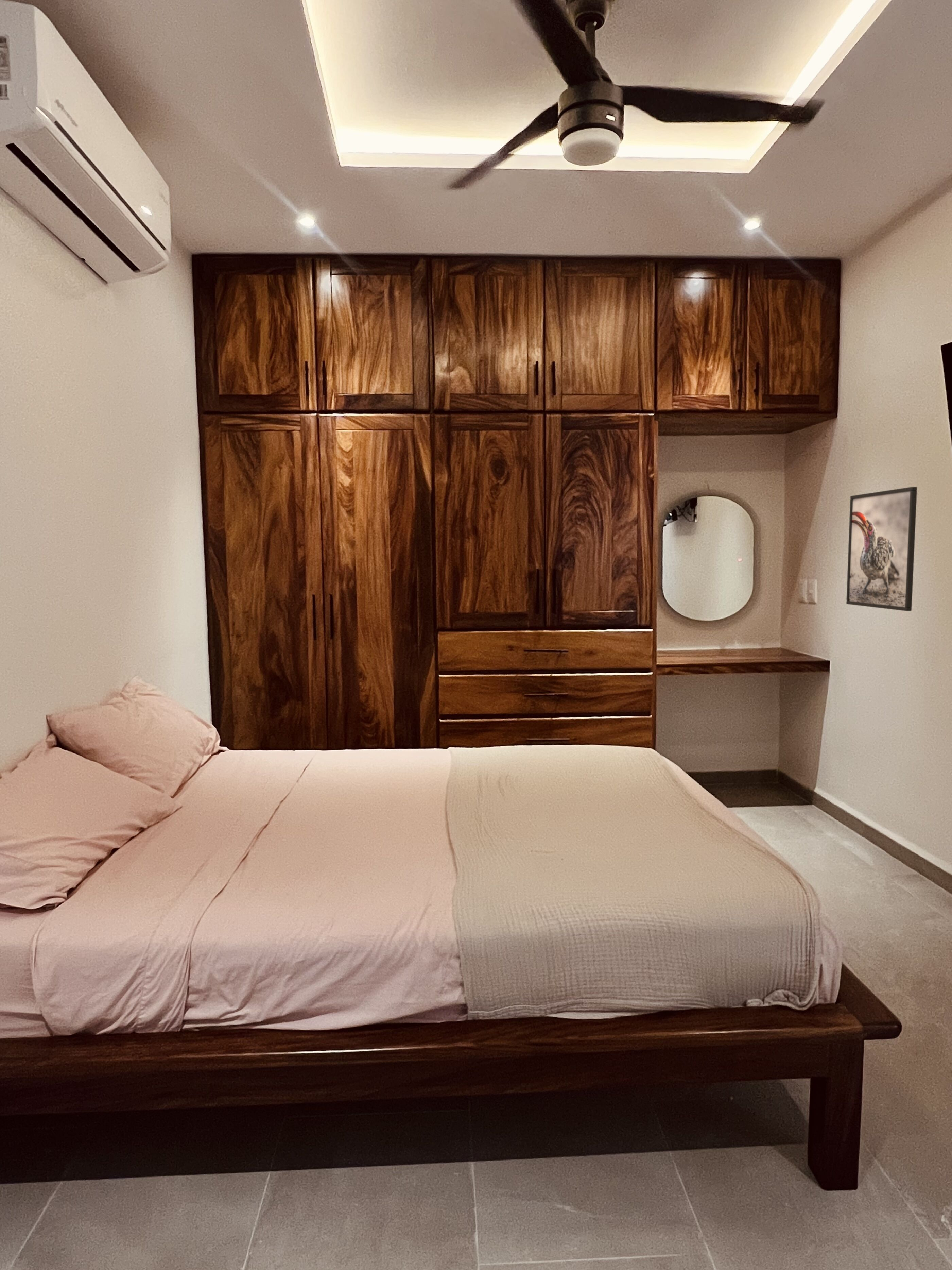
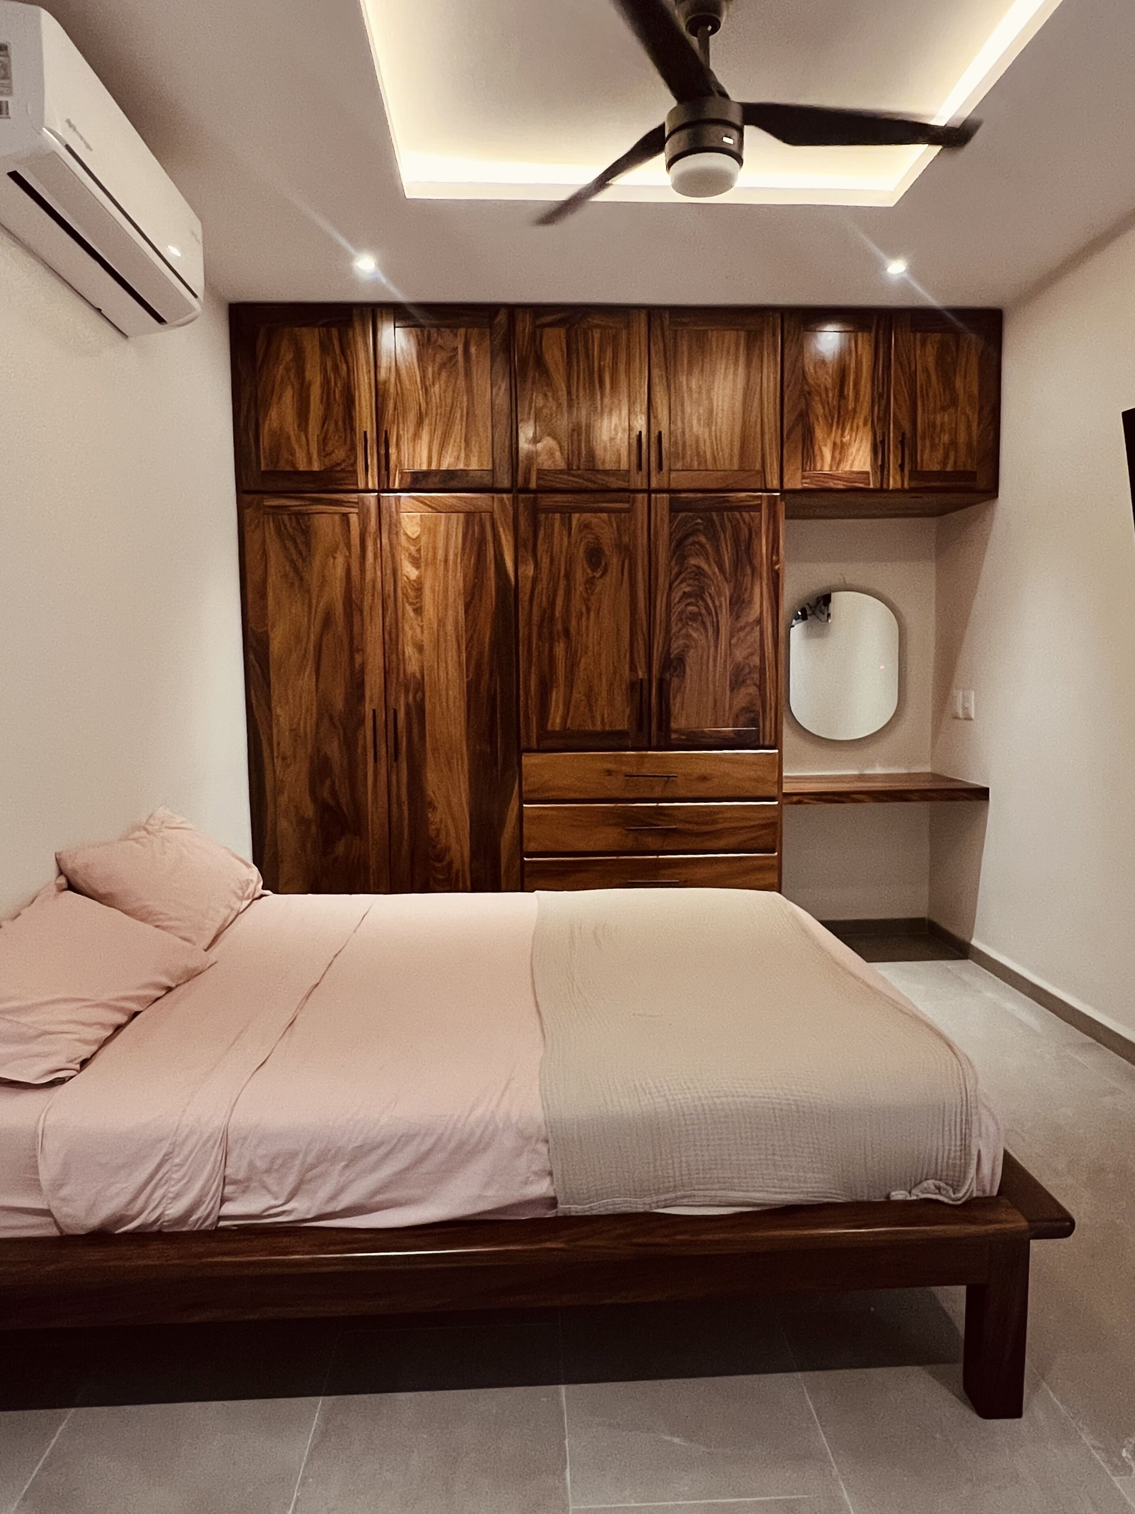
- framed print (879, 550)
